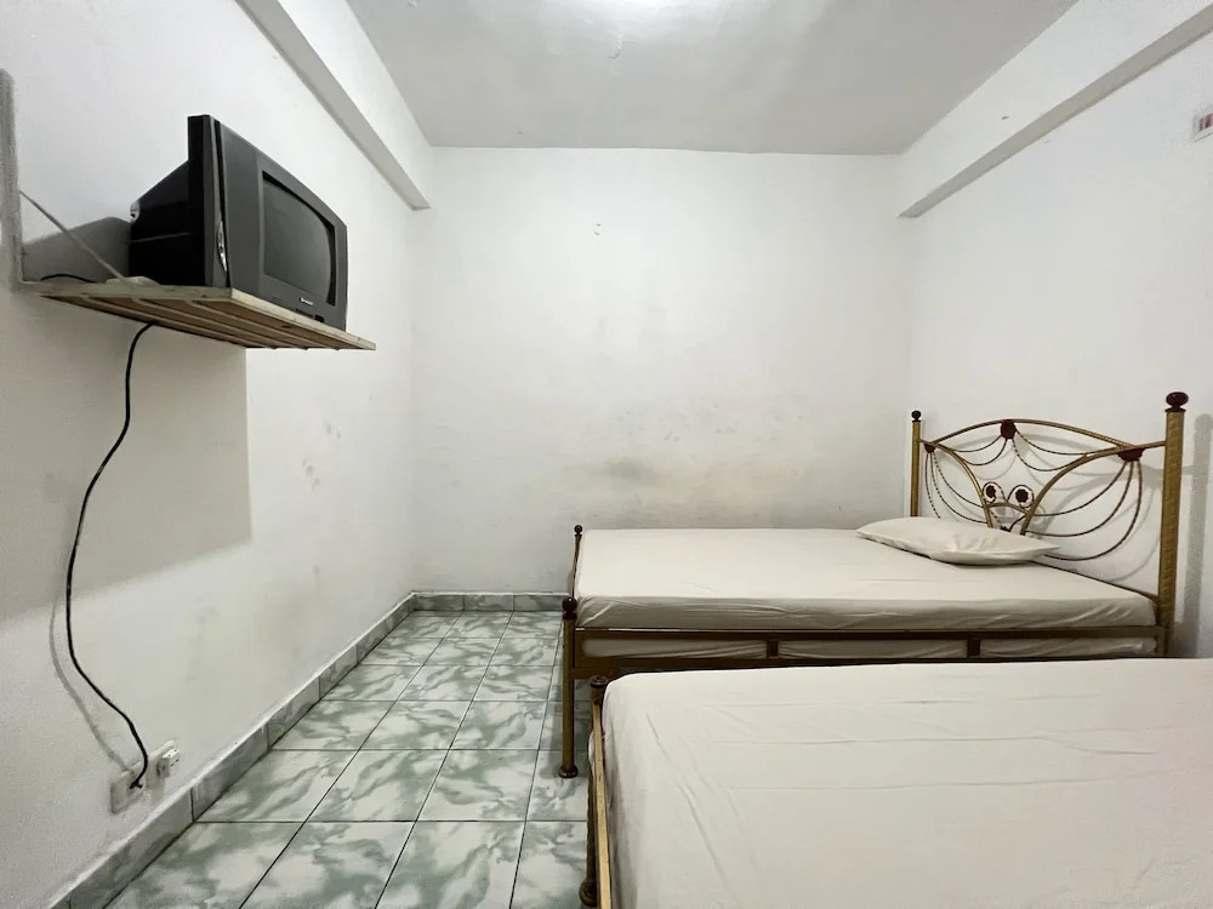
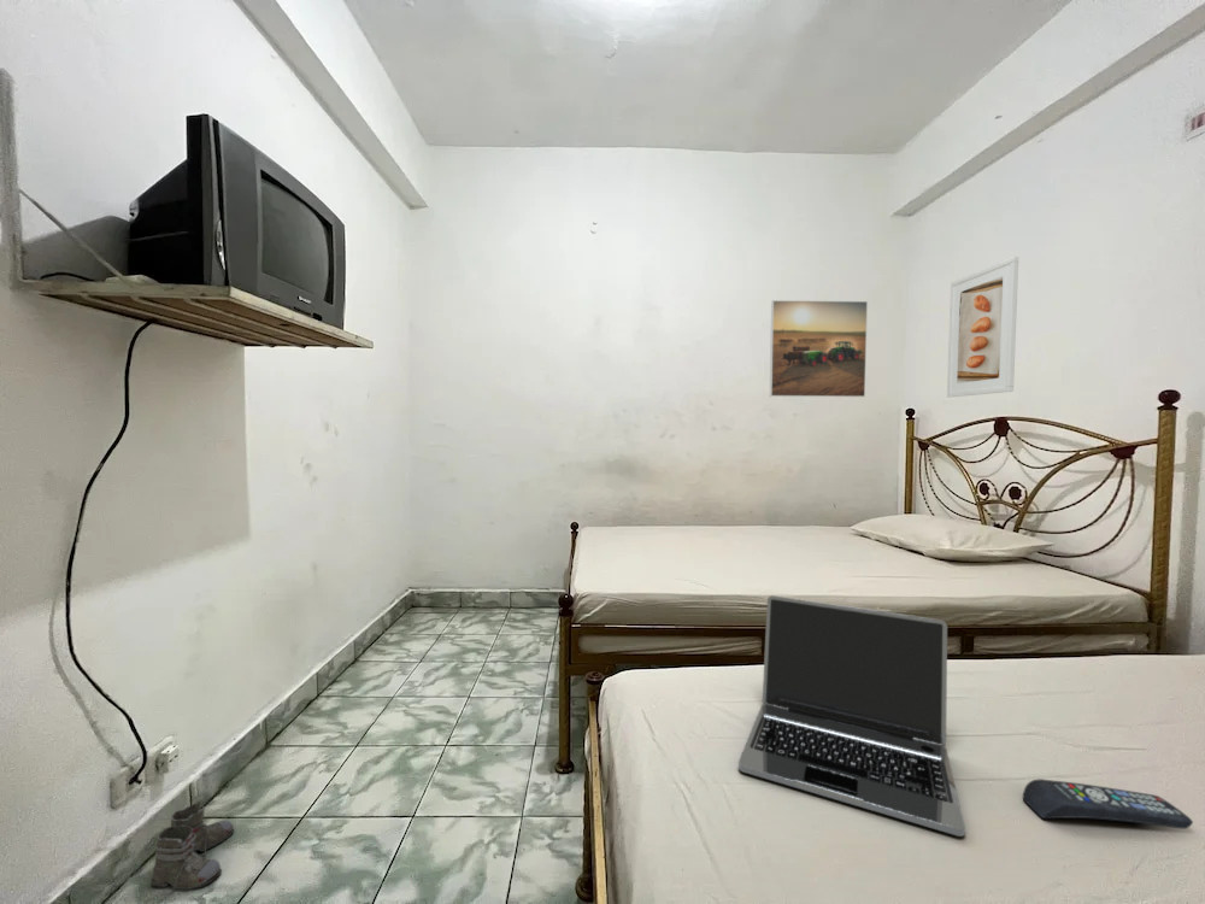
+ laptop (846, 692)
+ remote control (1103, 804)
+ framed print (818, 348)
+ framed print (980, 333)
+ boots (194, 841)
